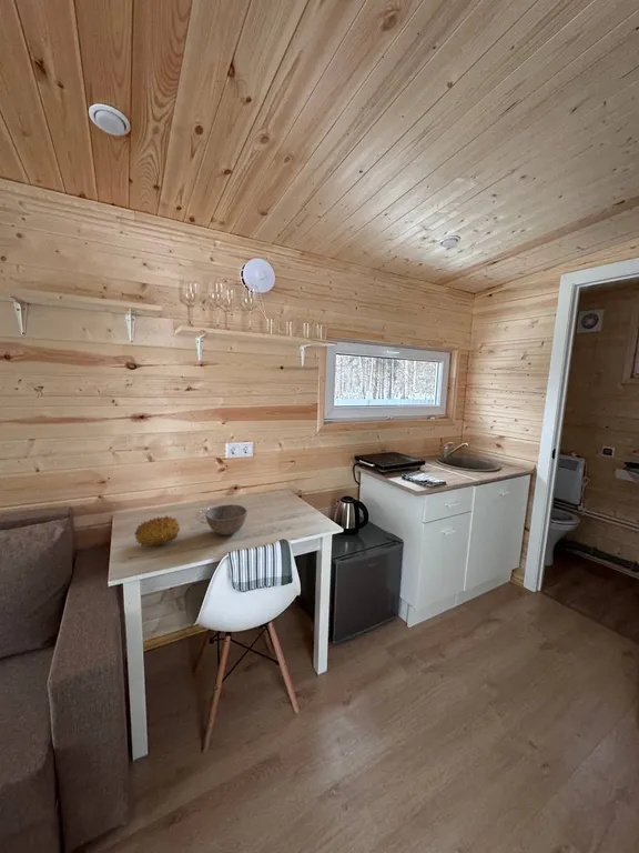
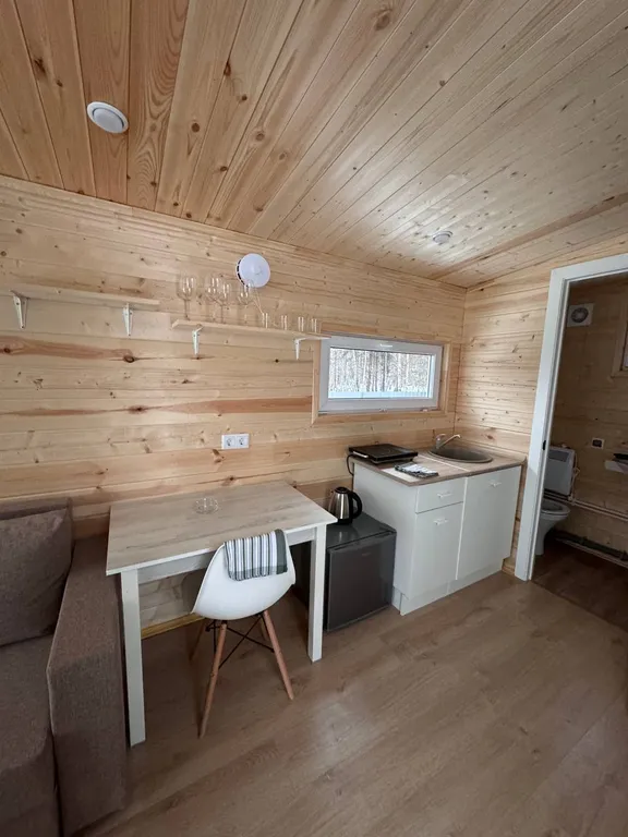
- fruit (158, 531)
- bowl (226, 521)
